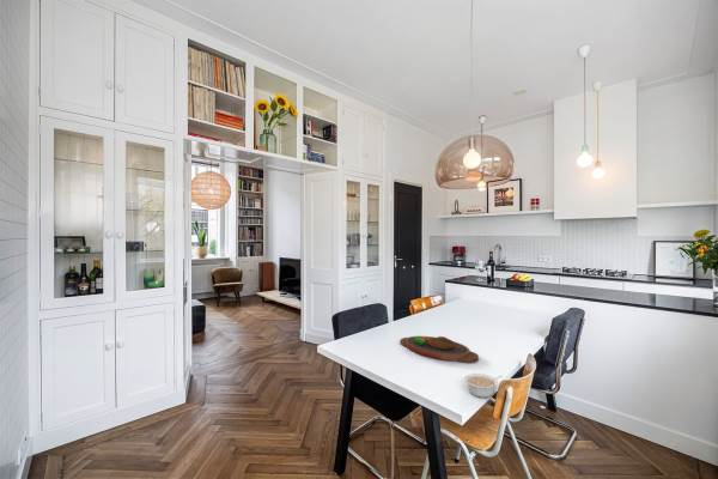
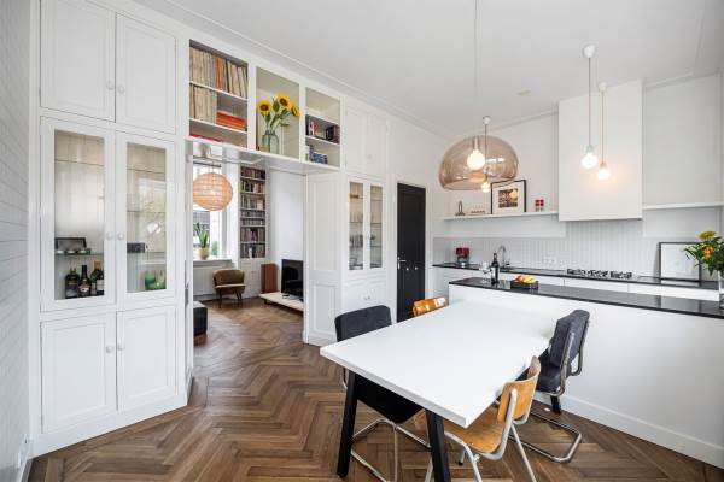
- legume (481, 384)
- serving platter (436, 342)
